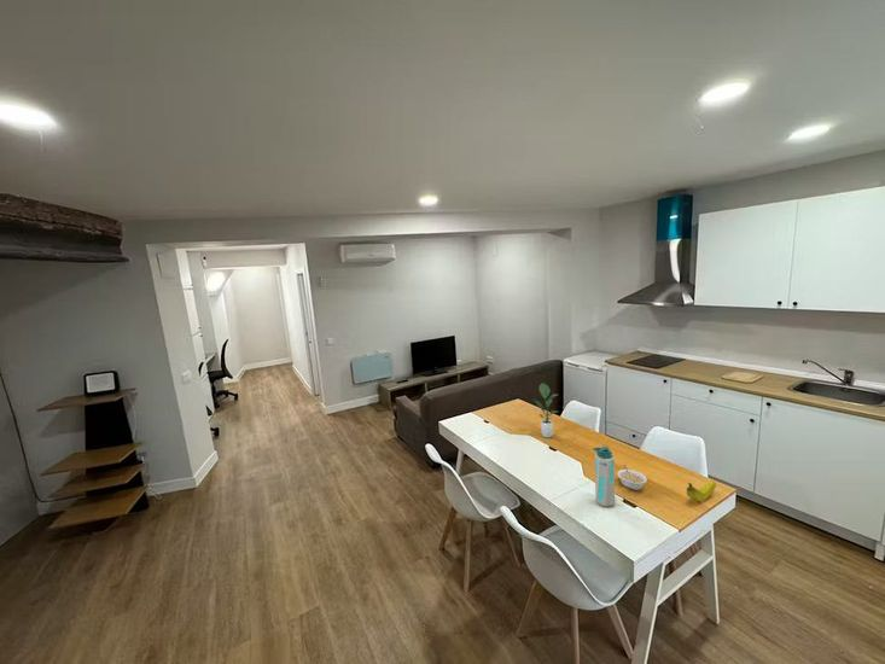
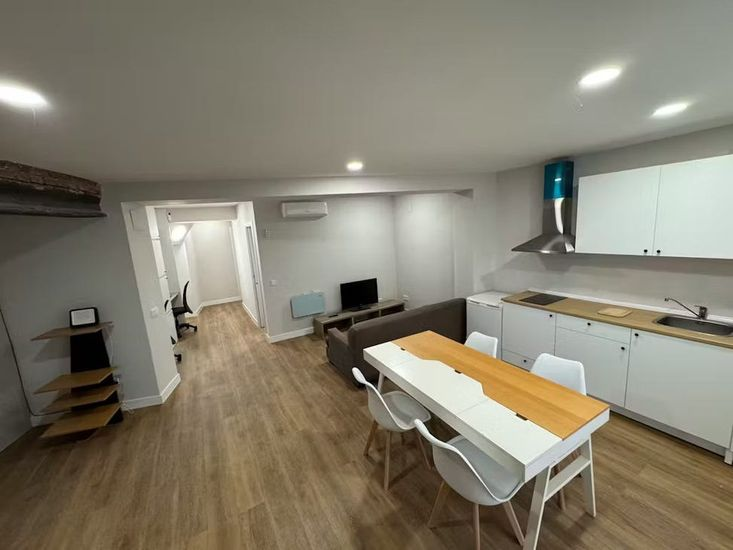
- potted plant (543, 410)
- legume (630, 478)
- water bottle (604, 474)
- fruit (701, 487)
